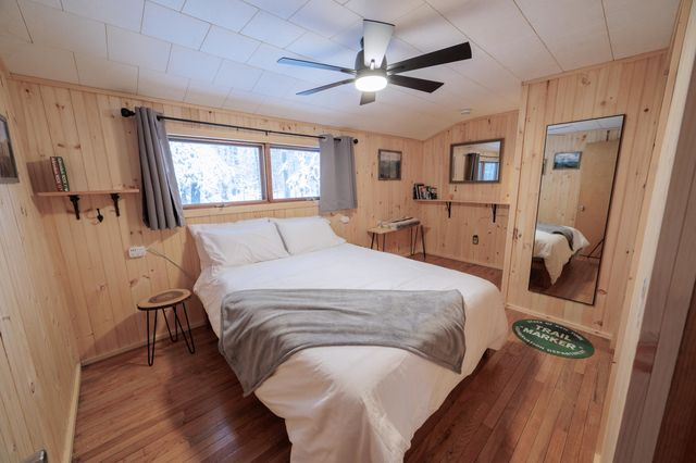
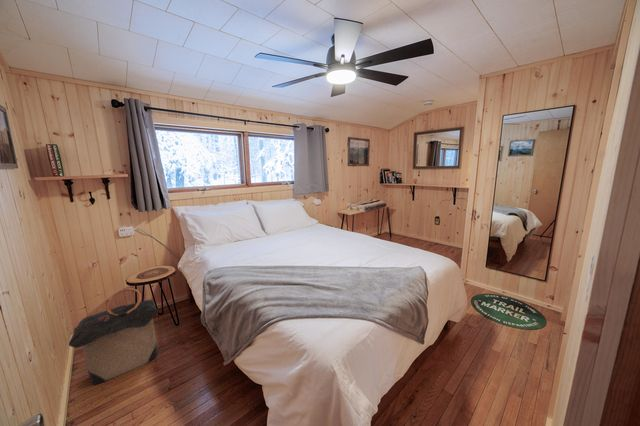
+ laundry hamper (119, 332)
